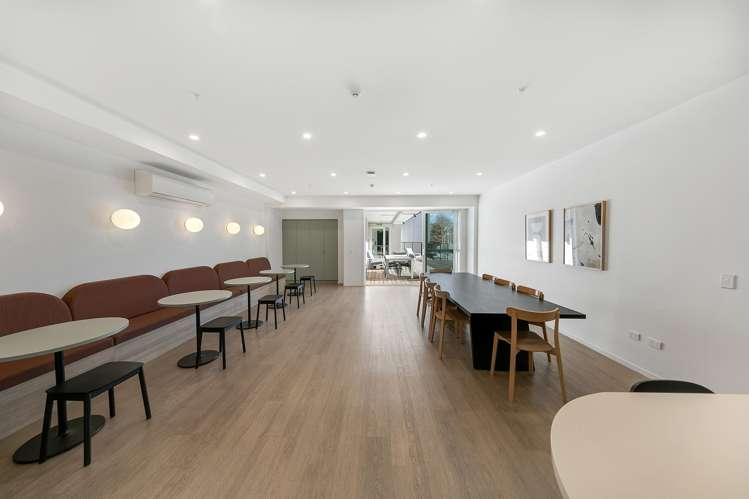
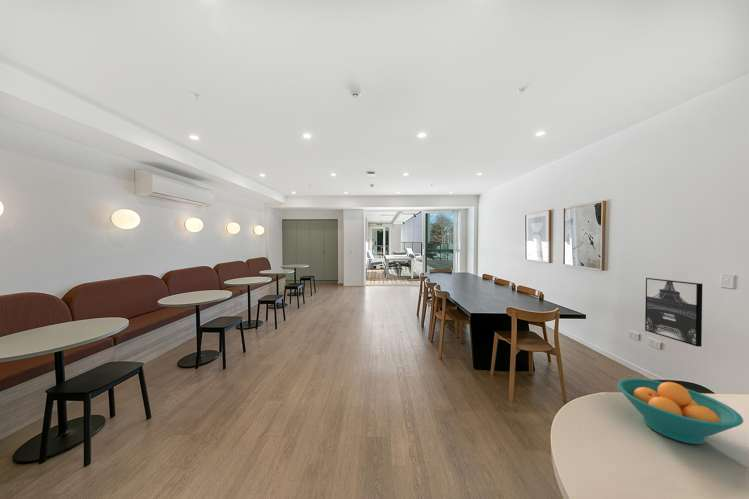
+ fruit bowl (672, 407)
+ wall art (671, 309)
